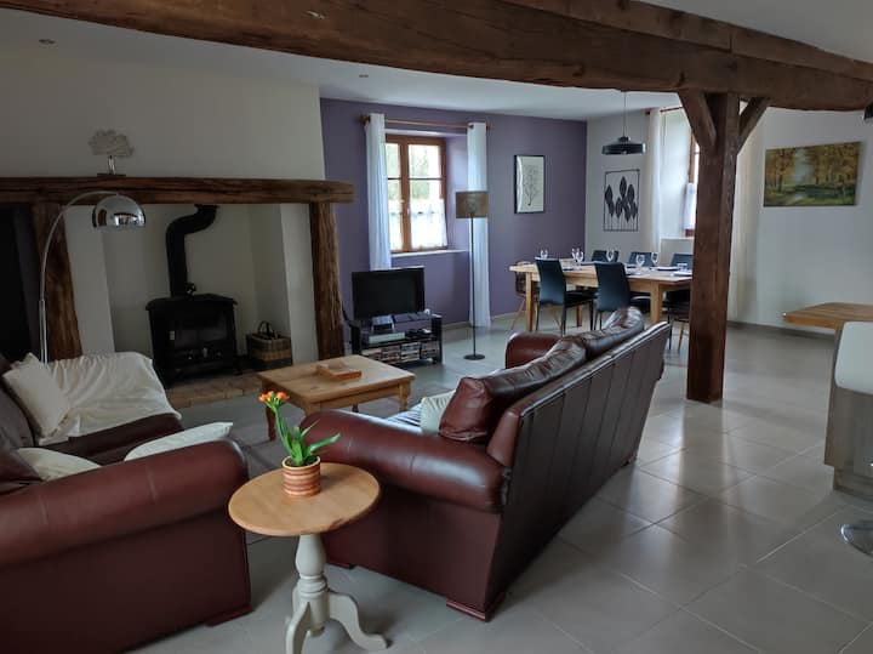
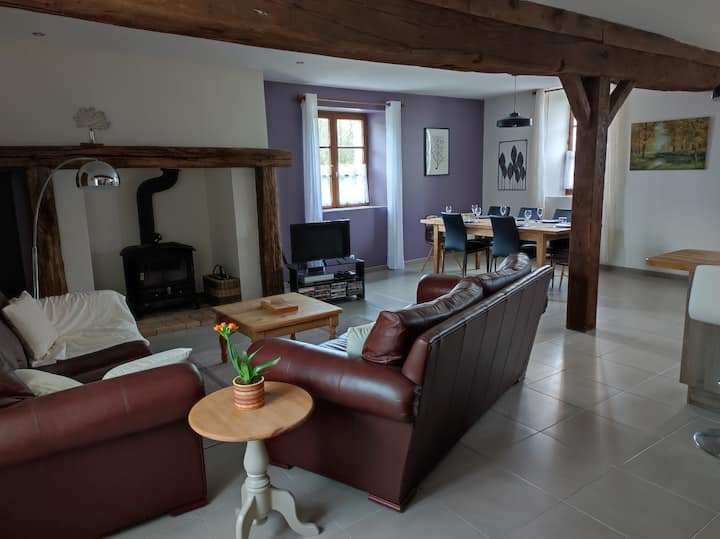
- floor lamp (473, 275)
